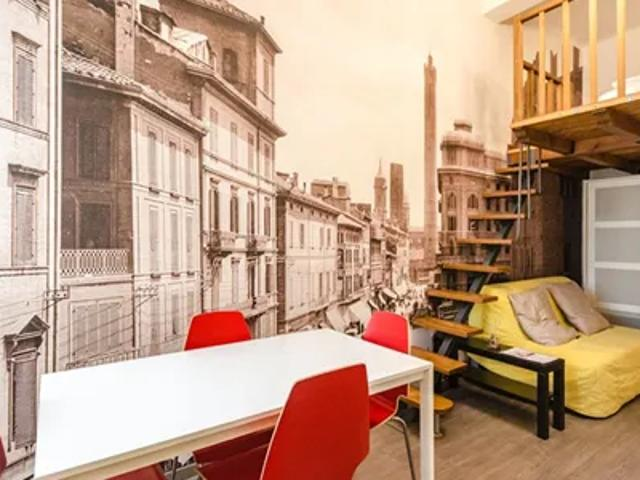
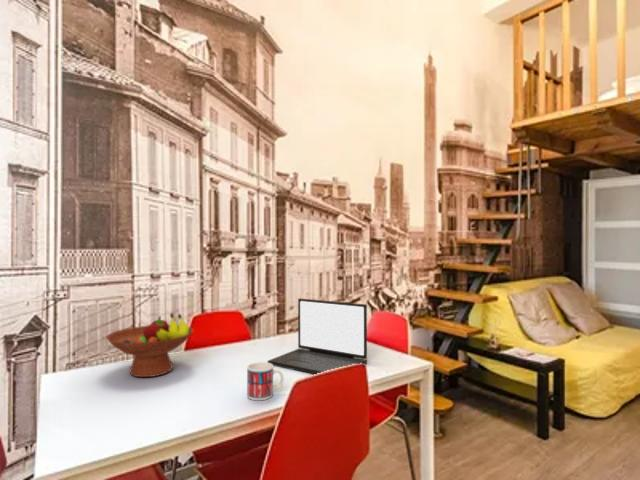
+ mug (264, 379)
+ fruit bowl (151, 344)
+ laptop (317, 334)
